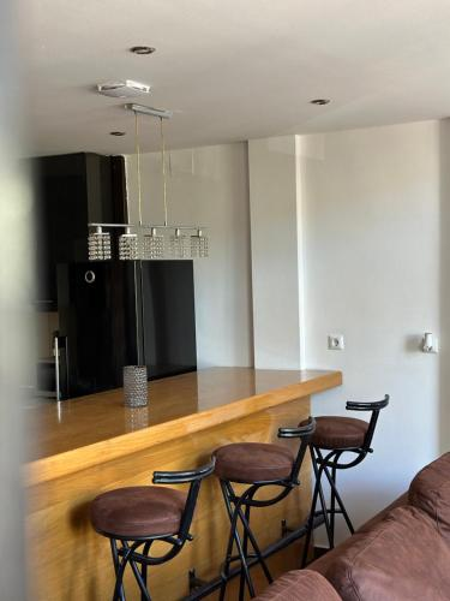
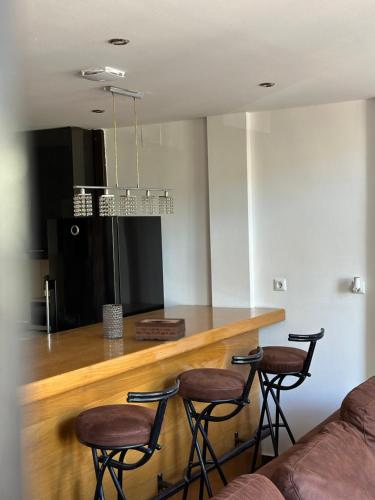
+ tissue box (160, 329)
